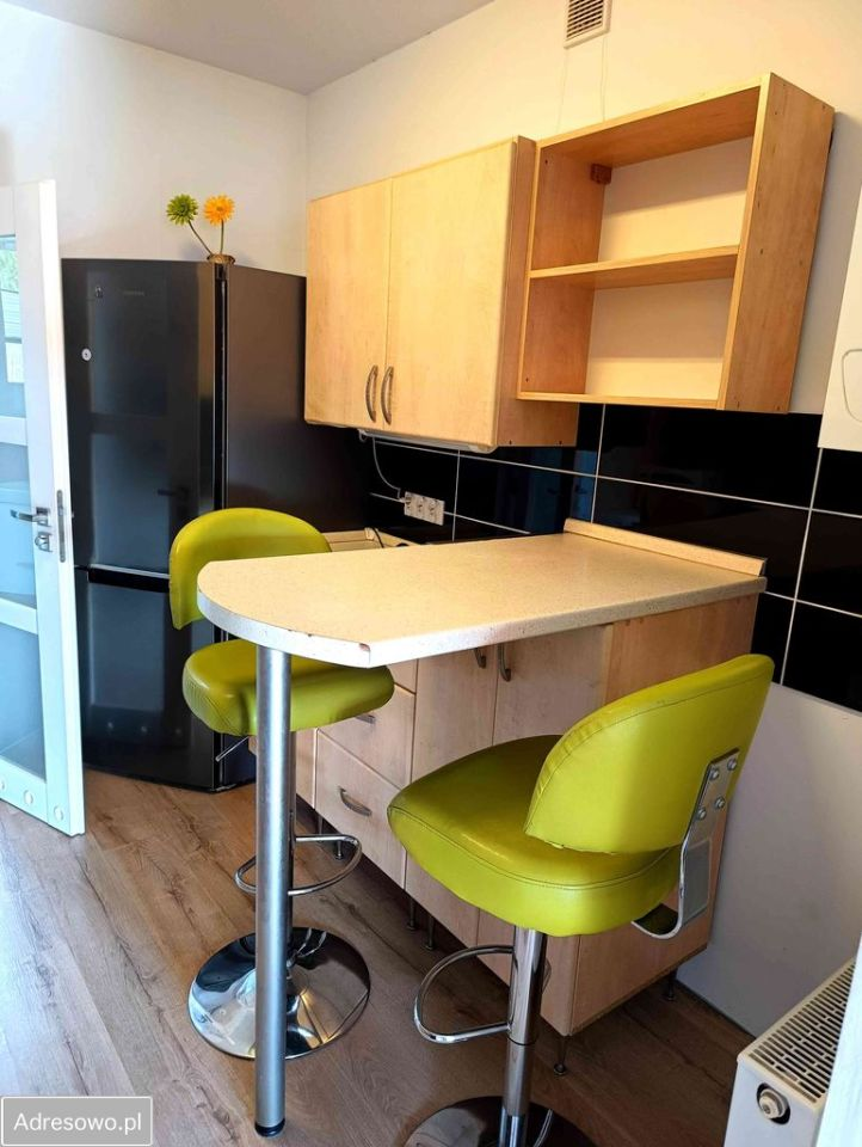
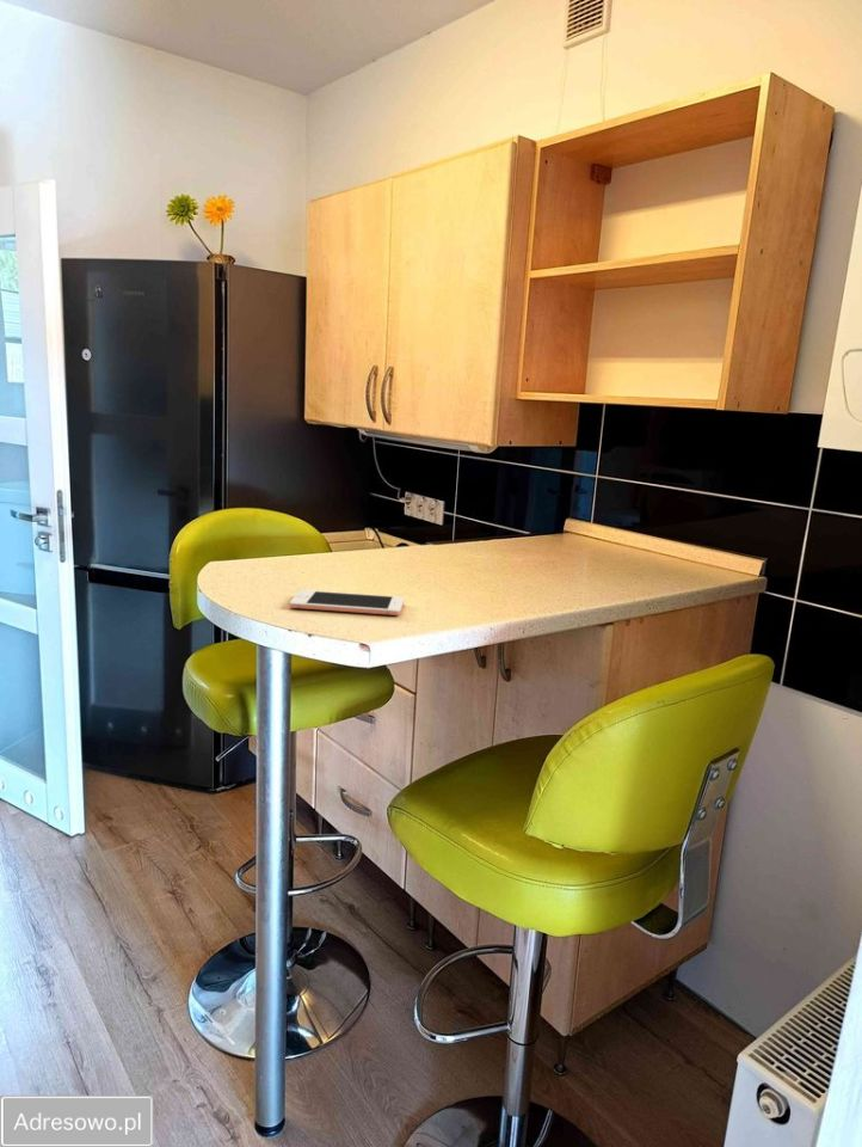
+ cell phone (347, 602)
